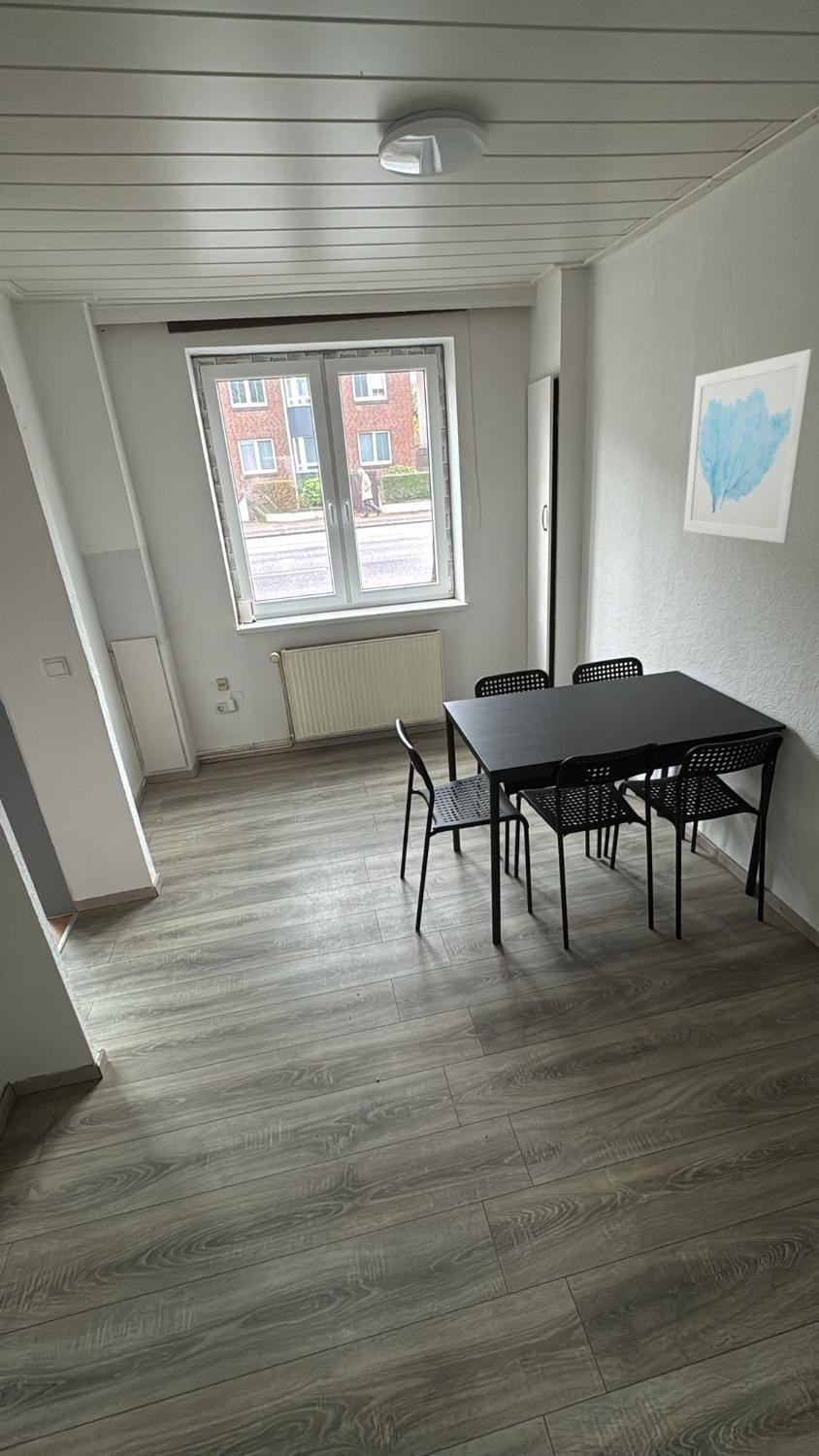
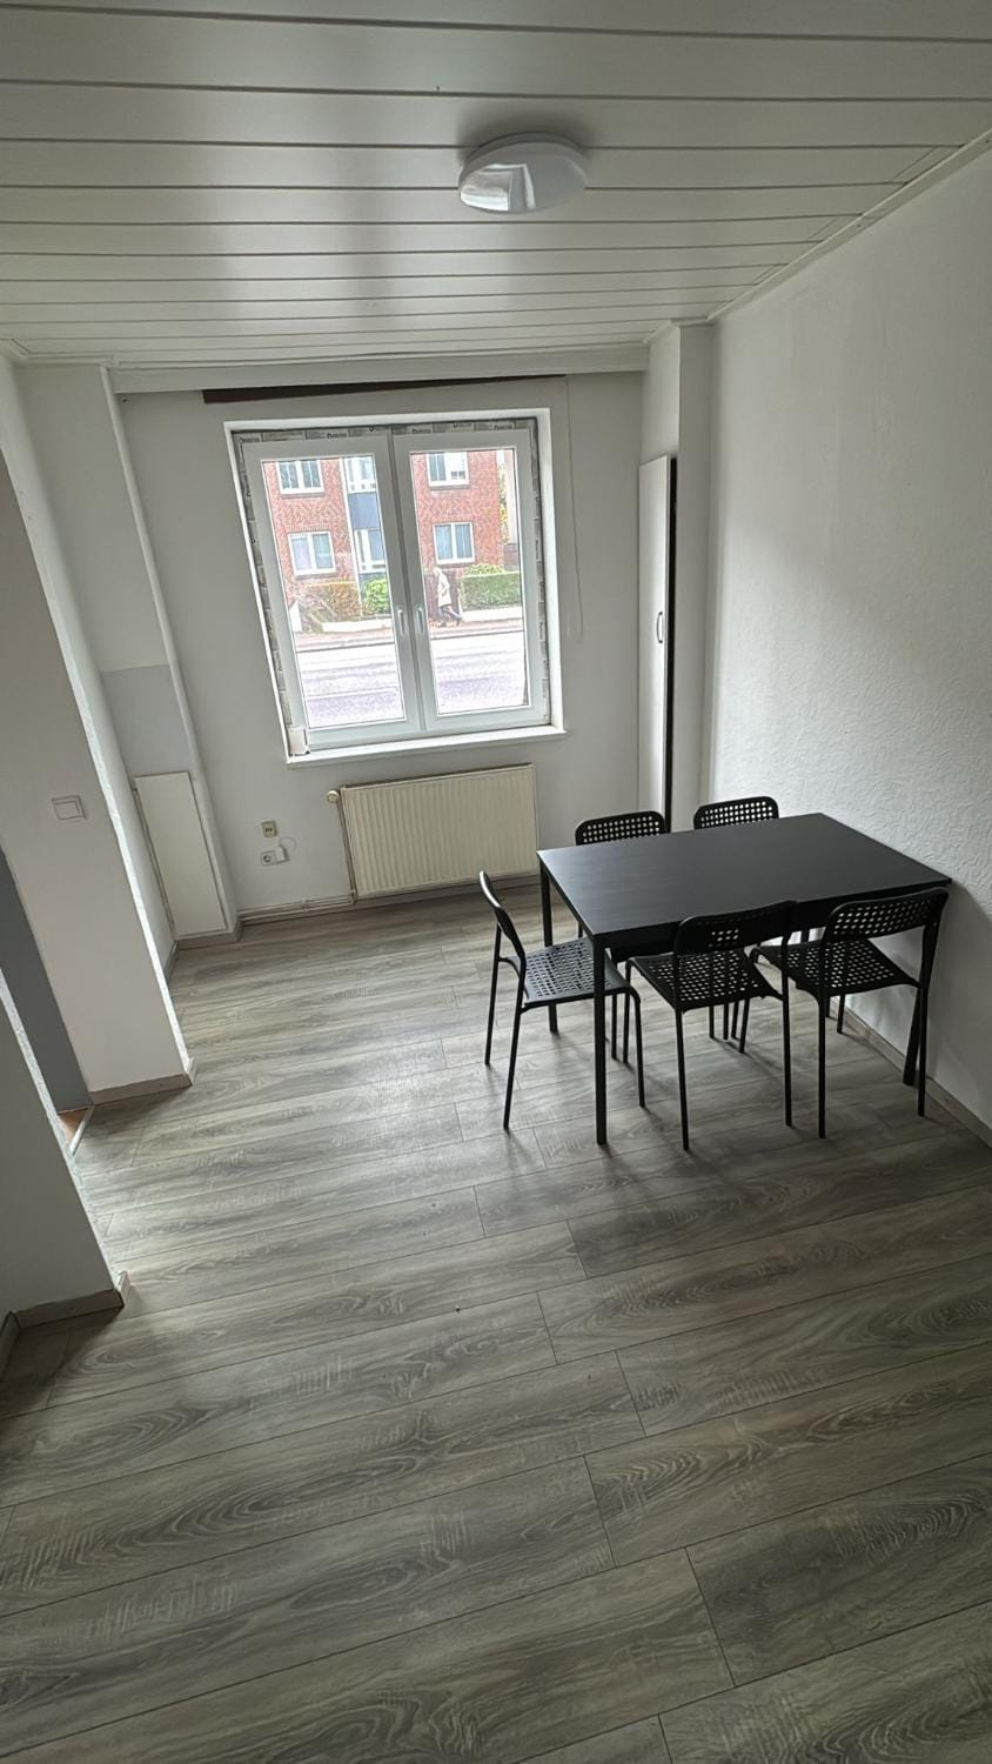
- wall art (738, 453)
